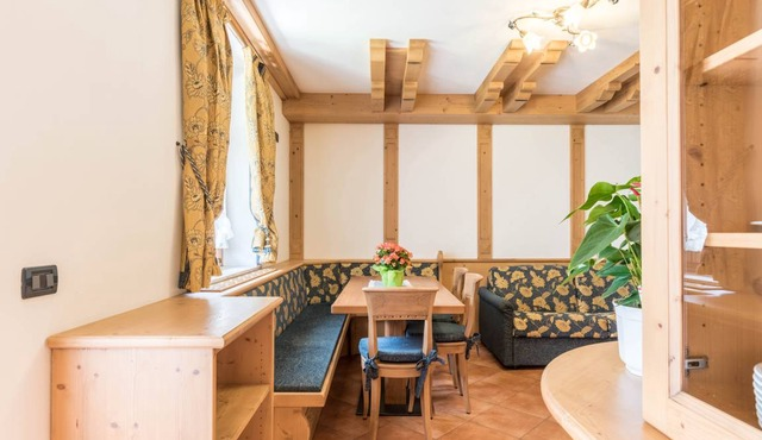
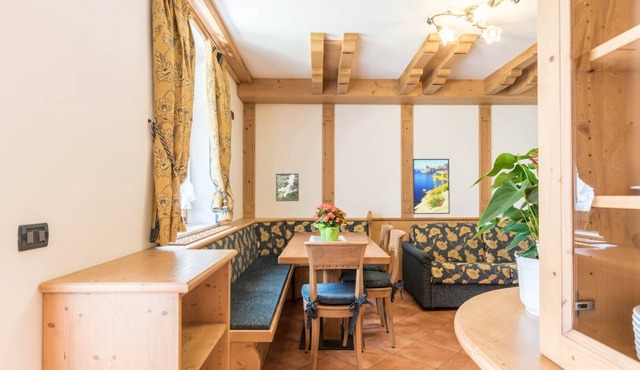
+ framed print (287, 187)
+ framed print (431, 186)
